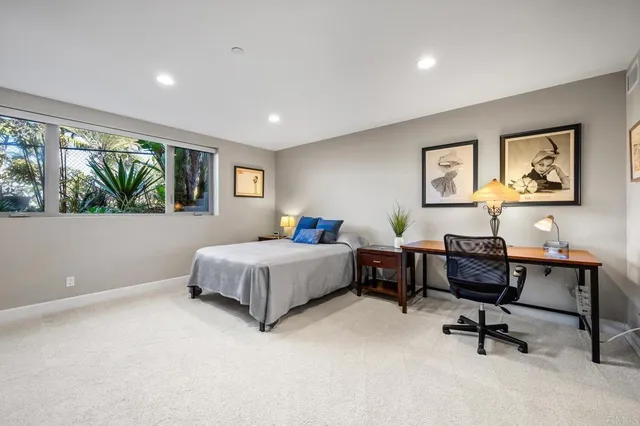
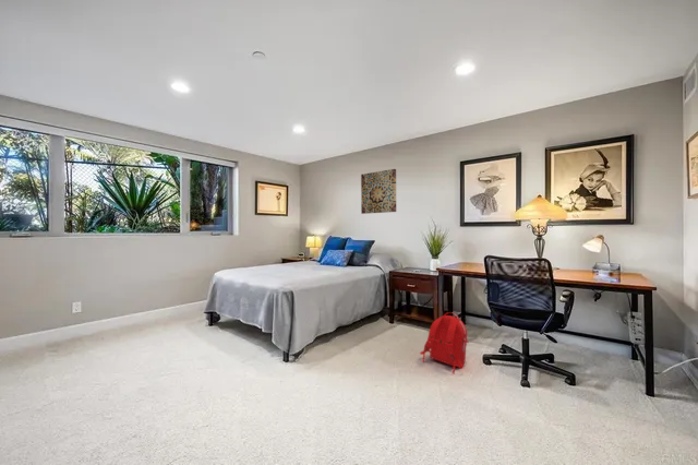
+ wall art (377, 192)
+ backpack (446, 338)
